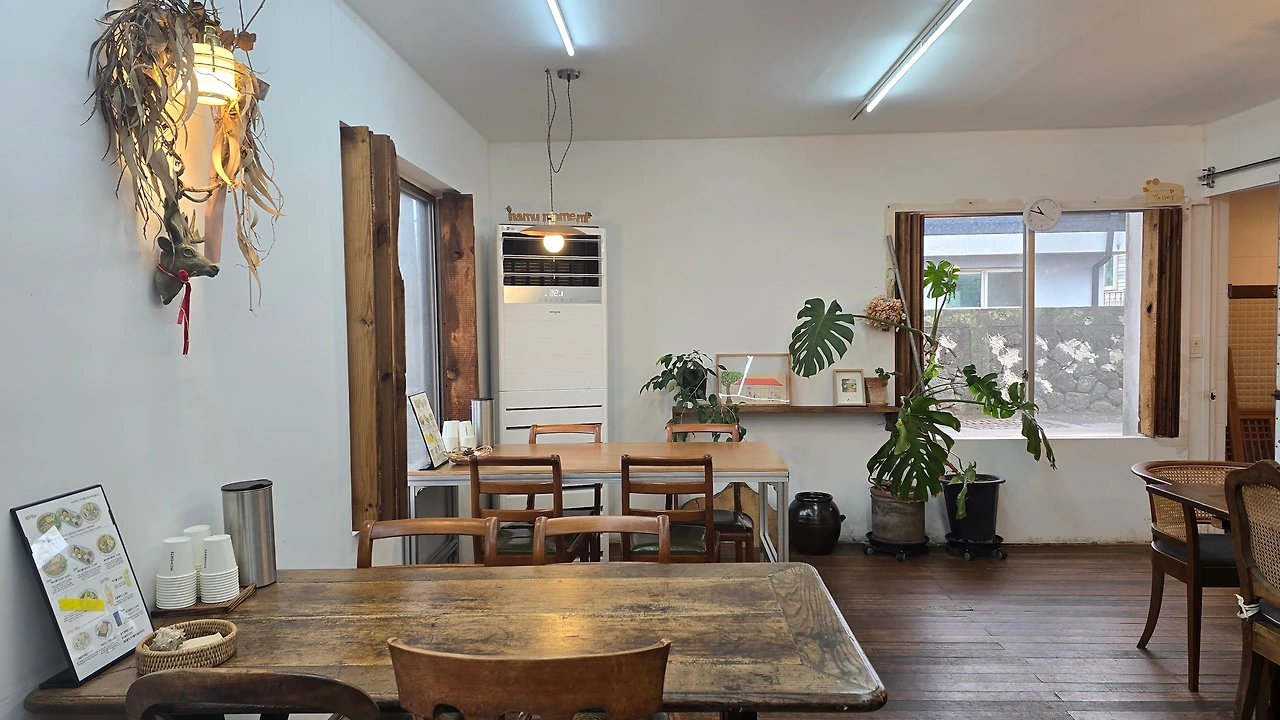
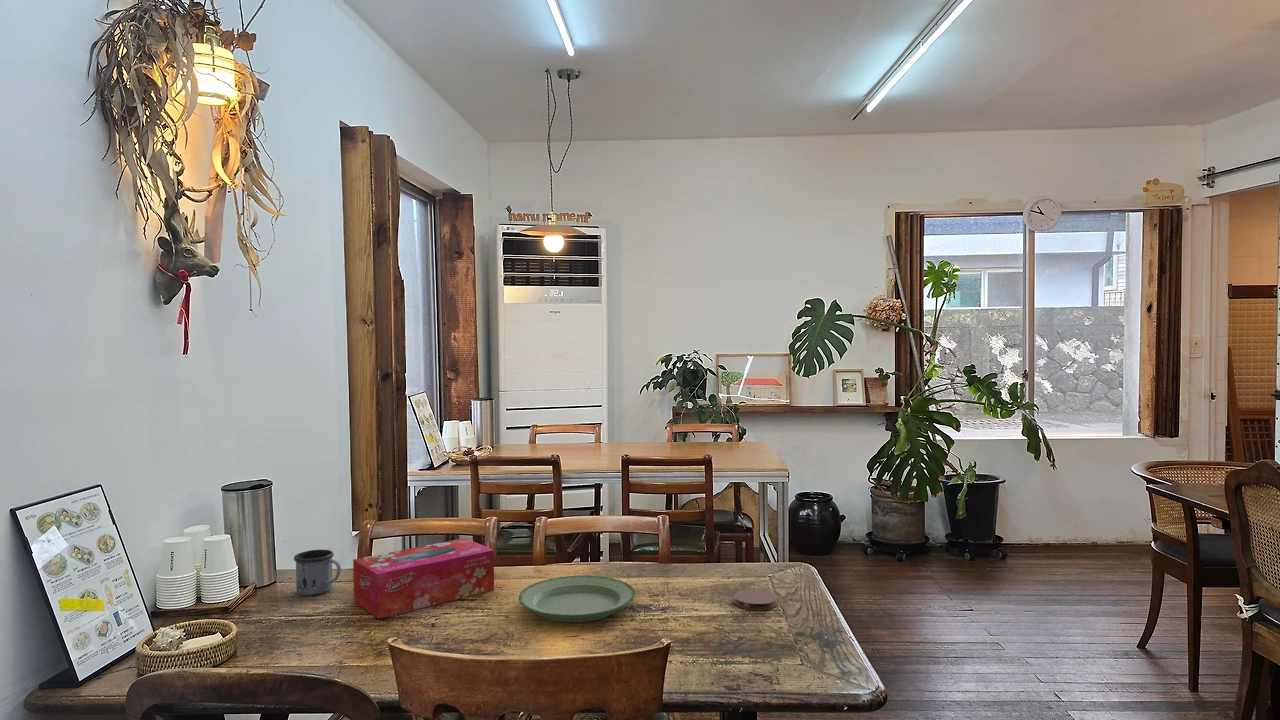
+ mug (319, 572)
+ tissue box (425, 575)
+ coaster (755, 599)
+ plate (577, 600)
